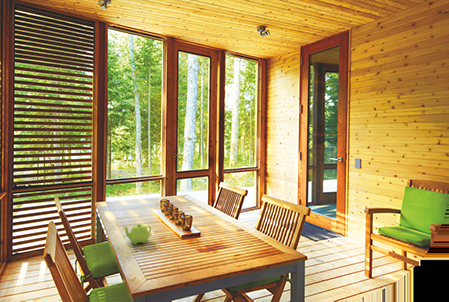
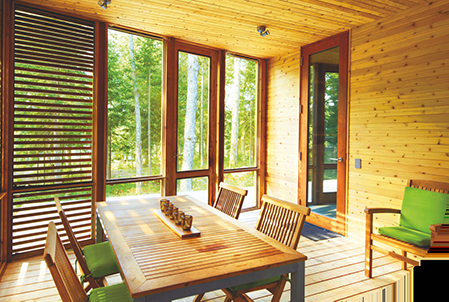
- teapot (137, 233)
